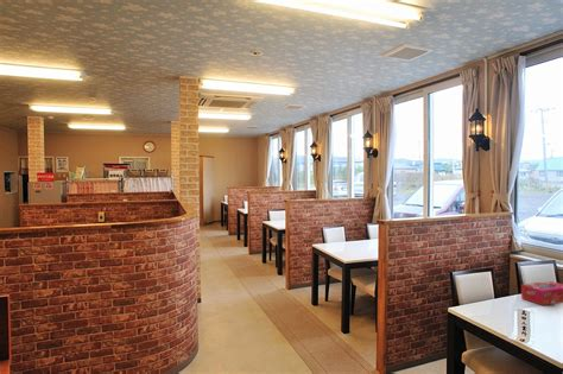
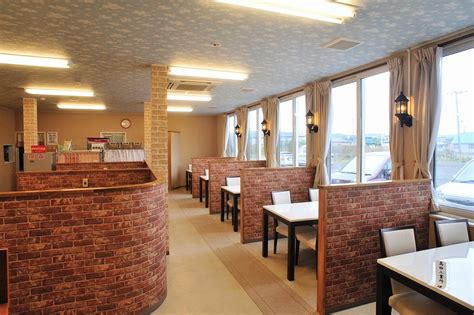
- tissue box (546, 292)
